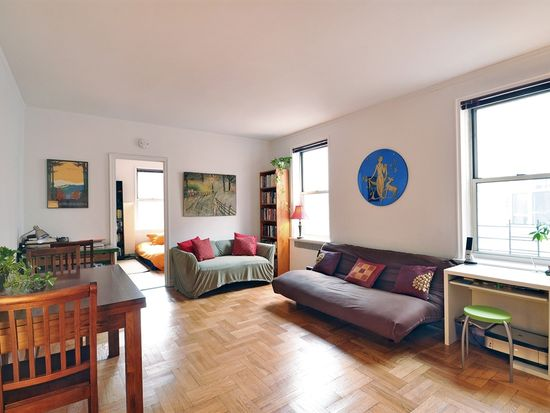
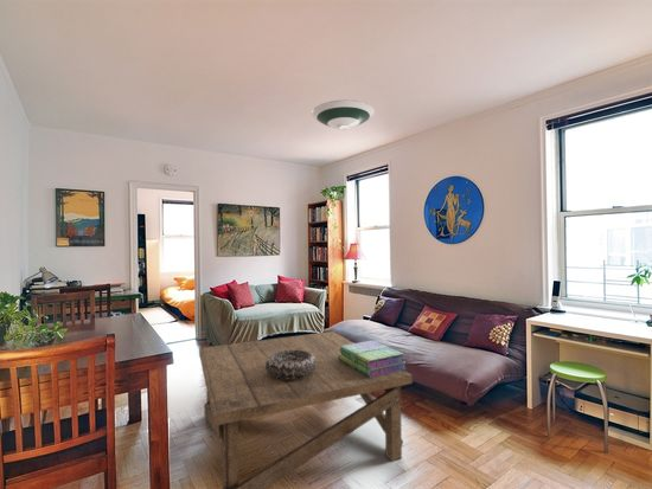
+ stack of books (370, 356)
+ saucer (343, 120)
+ coffee table (293, 397)
+ decorative bowl (290, 363)
